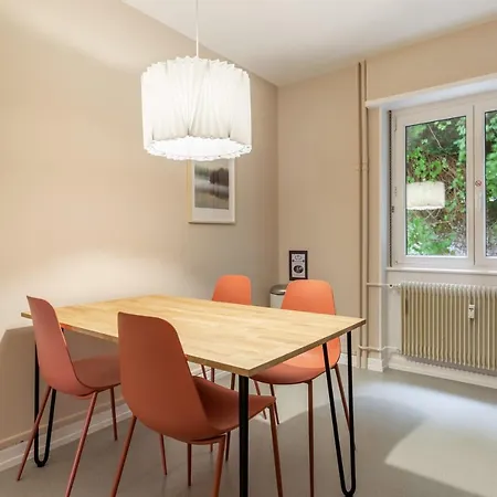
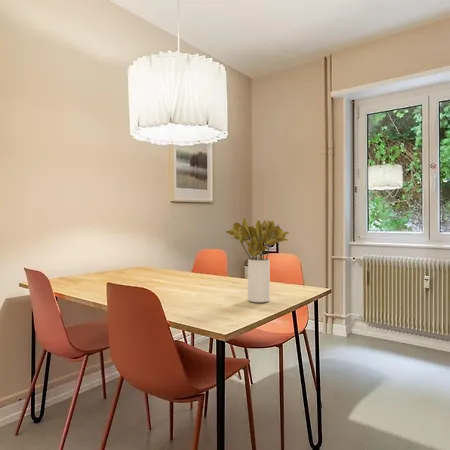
+ flower bouquet (258, 258)
